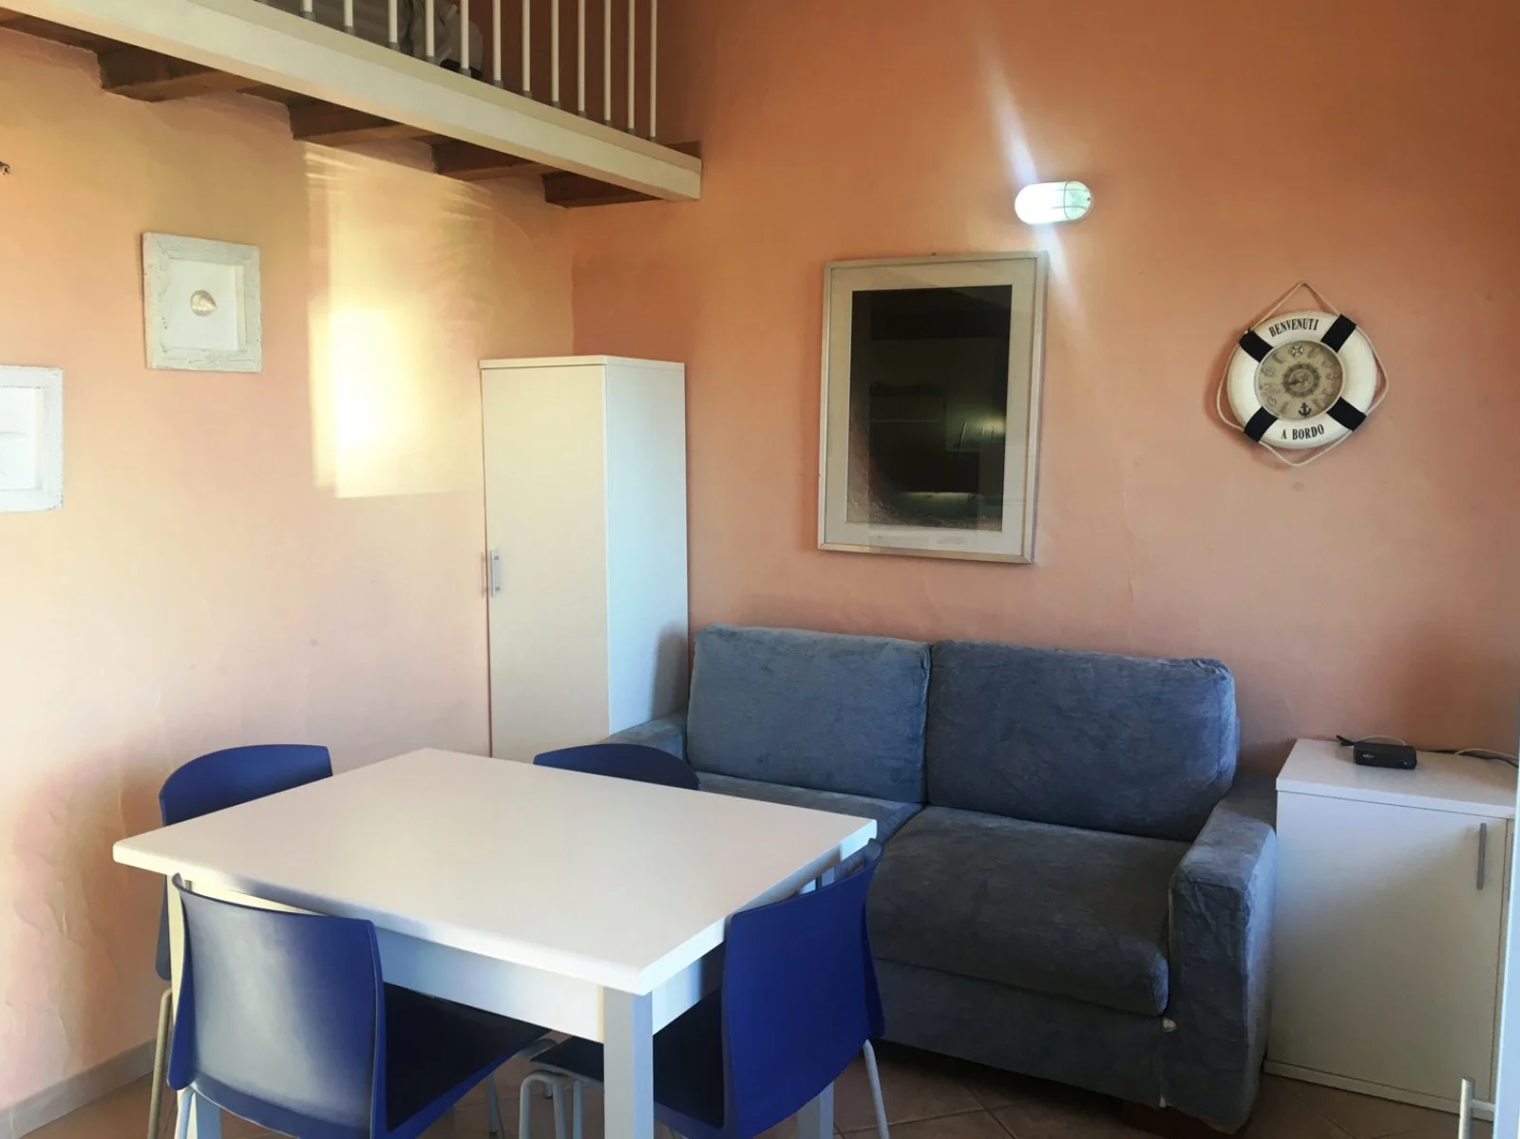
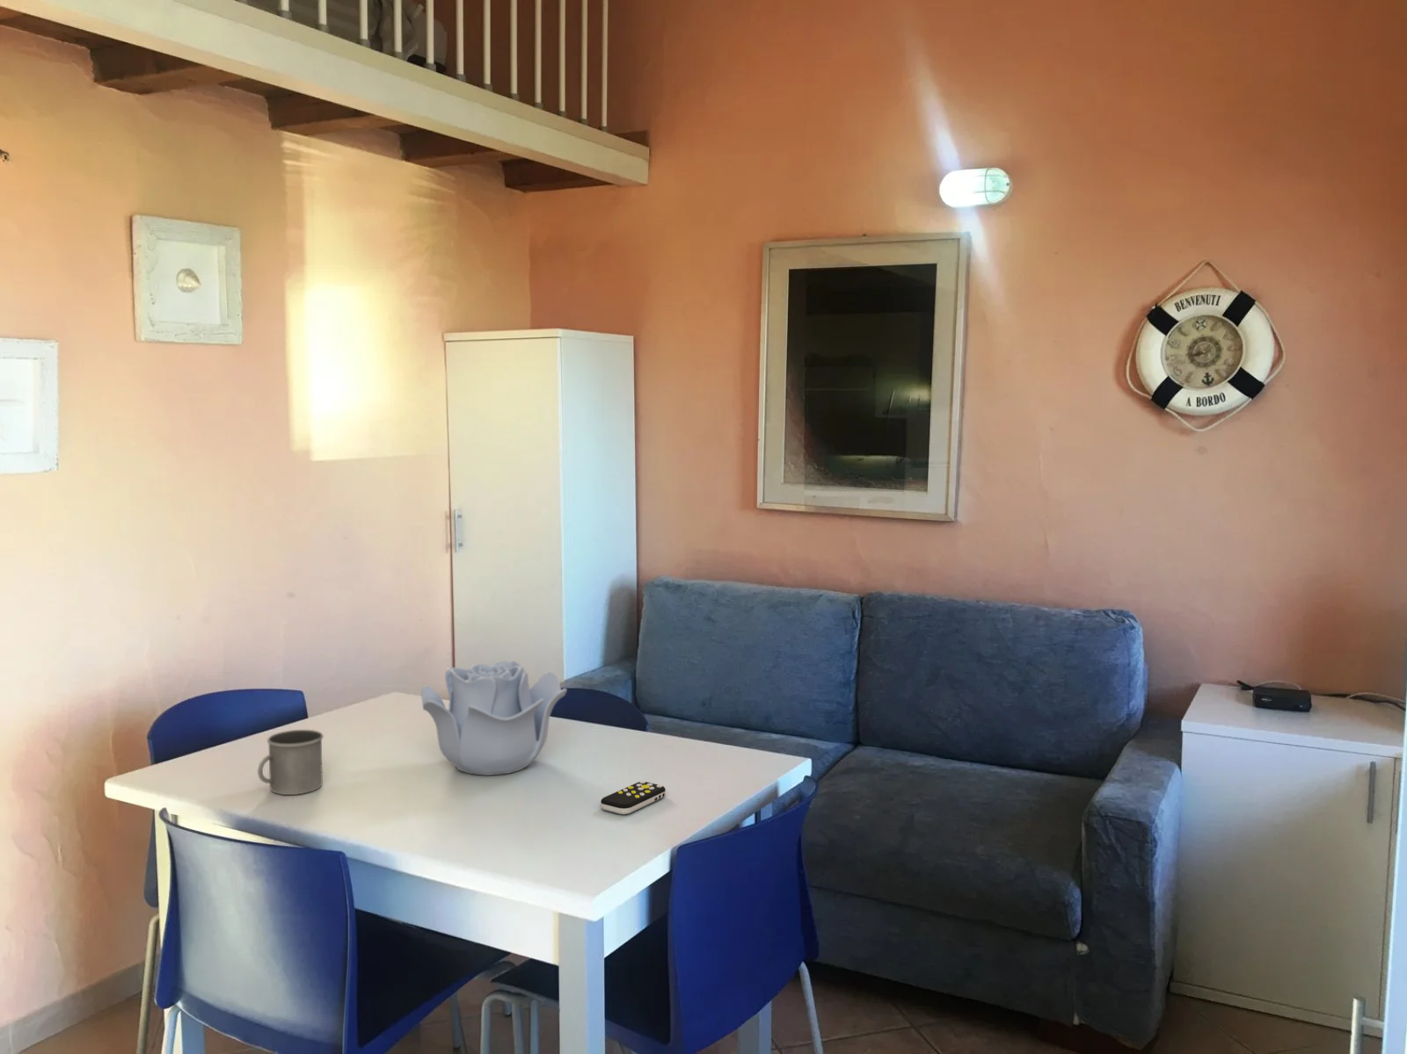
+ remote control (634, 797)
+ decorative bowl (495, 716)
+ mug (289, 763)
